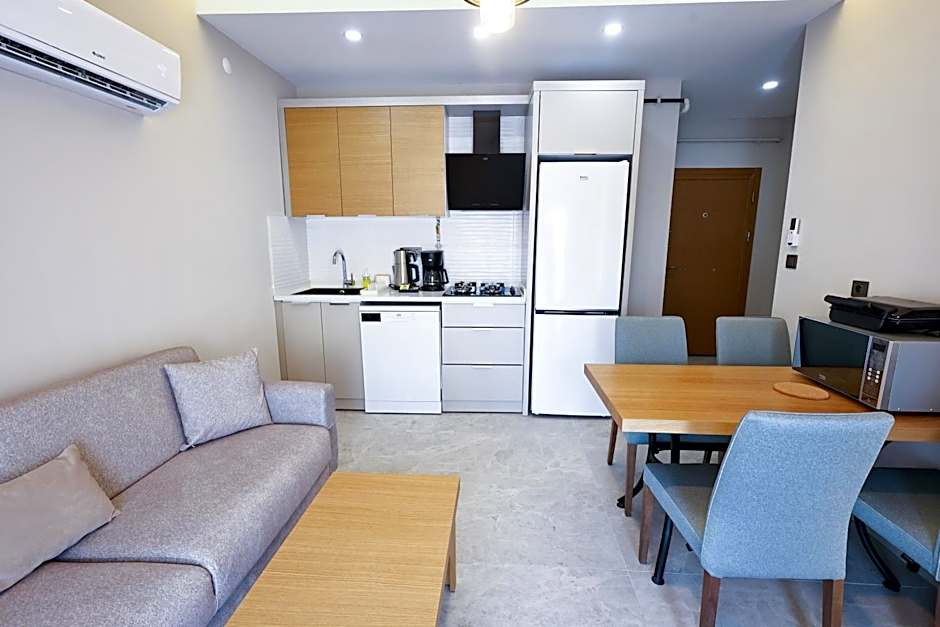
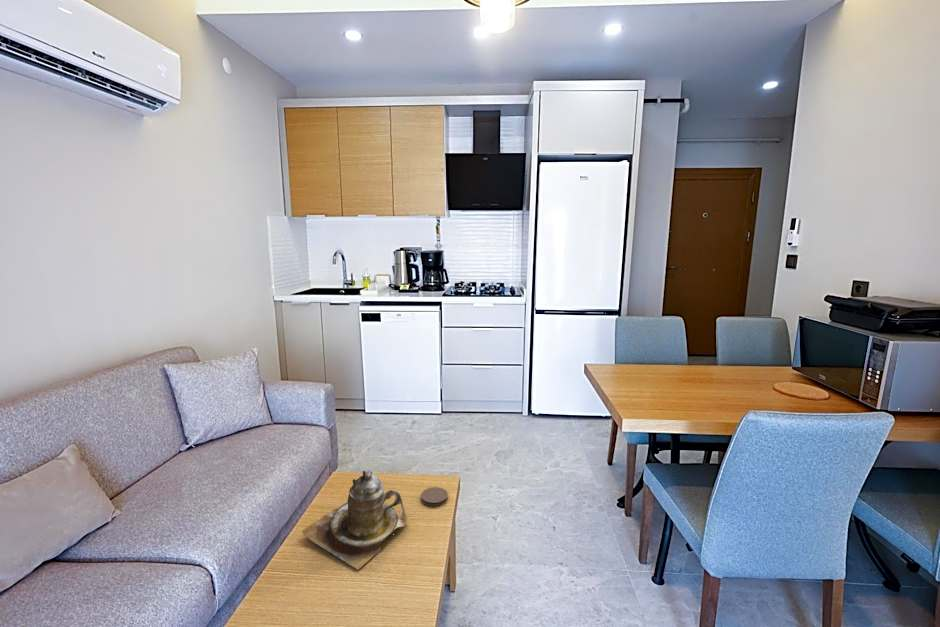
+ coaster (434, 496)
+ teapot (357, 501)
